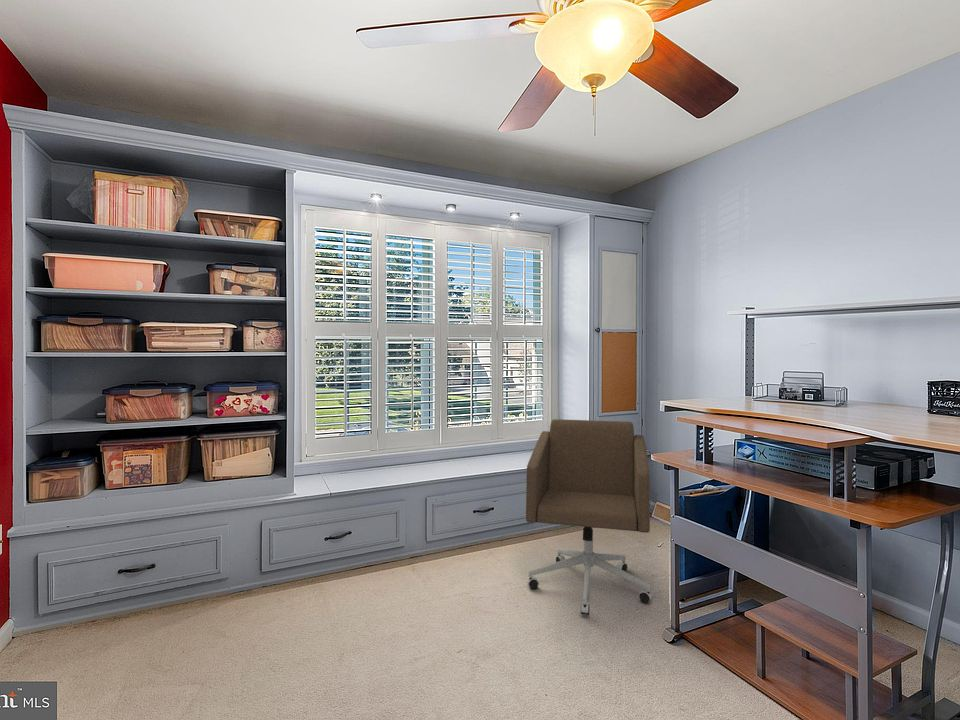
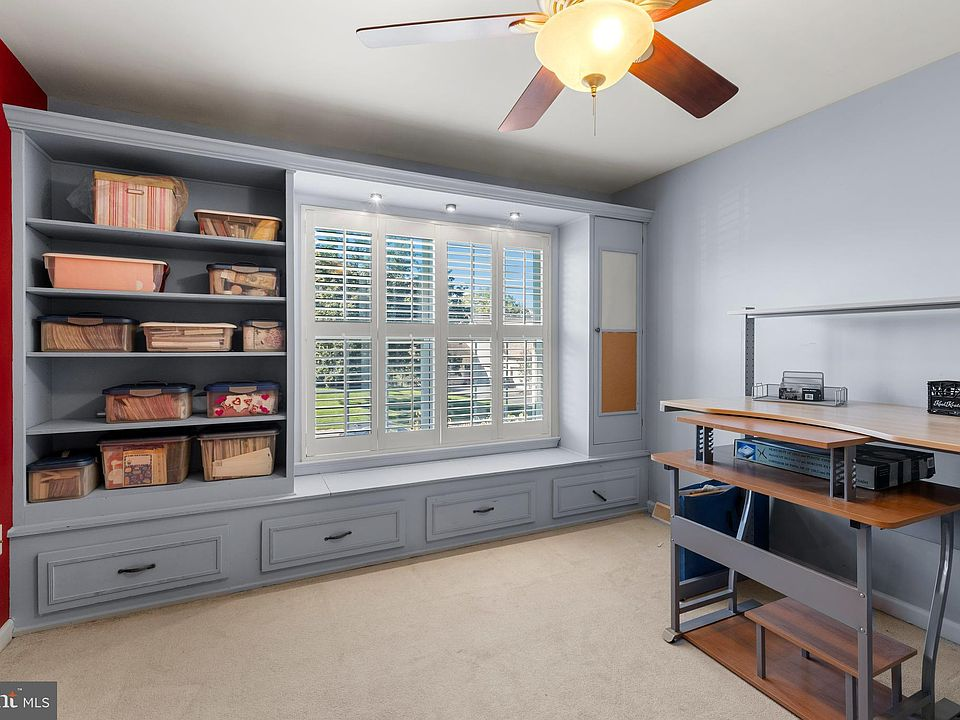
- office chair (588, 506)
